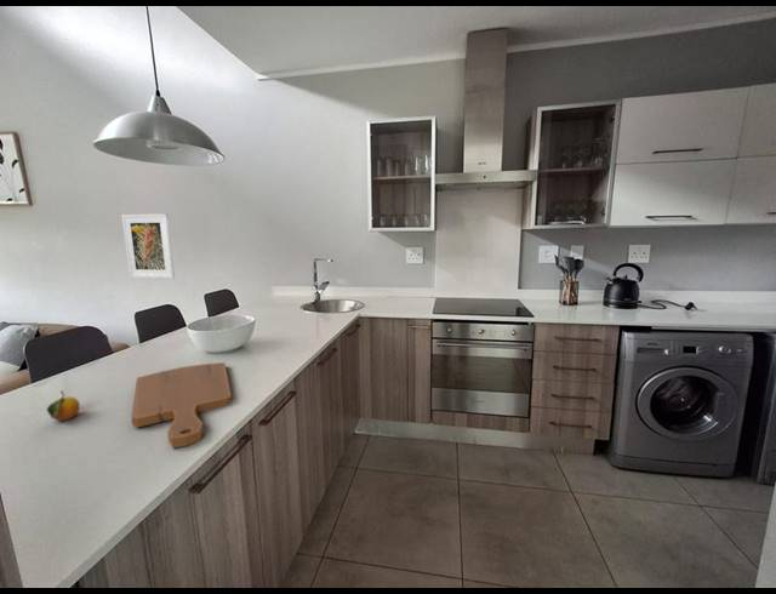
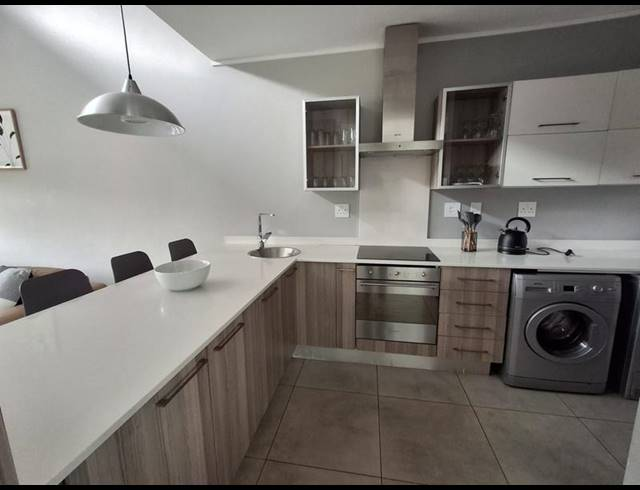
- fruit (59, 407)
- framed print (148, 246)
- cutting board (184, 392)
